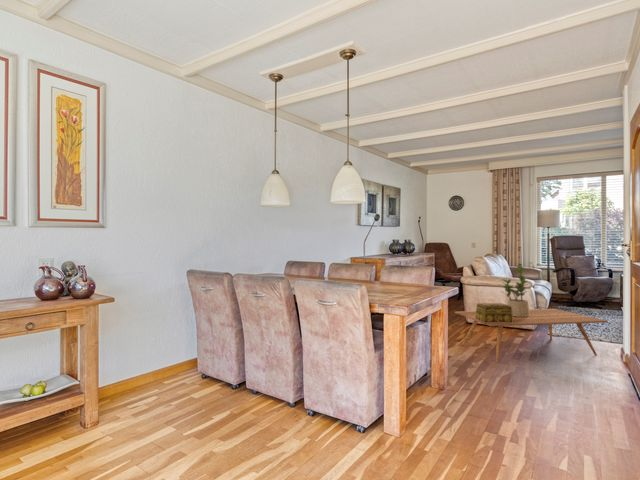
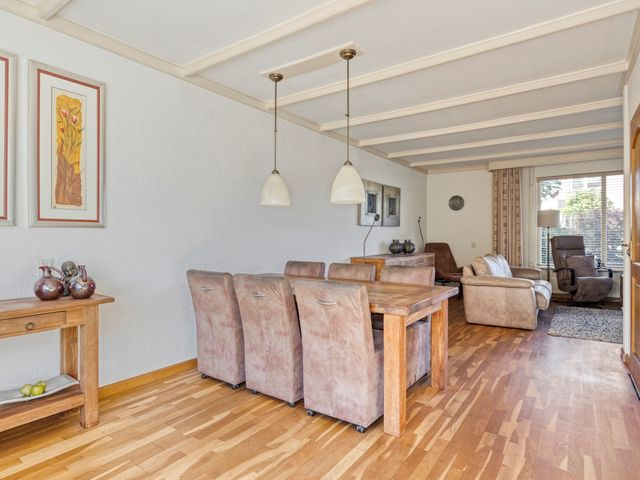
- decorative box (493, 312)
- potted plant (514, 290)
- coffee table (526, 324)
